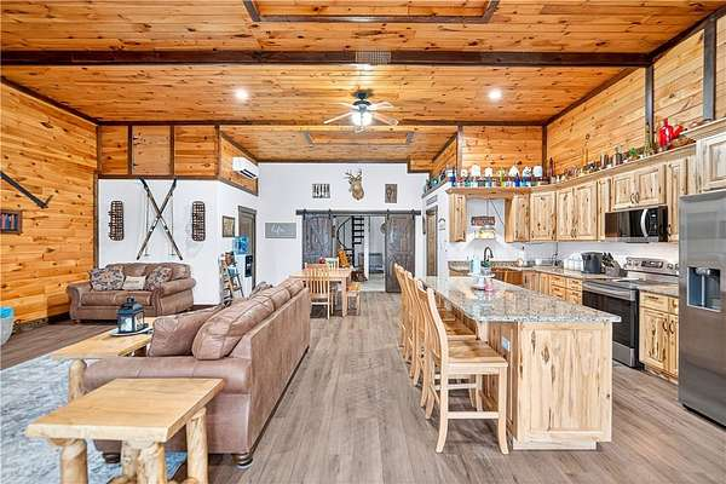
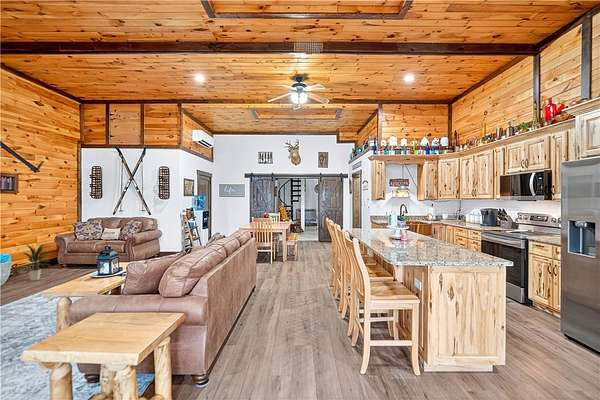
+ indoor plant (36, 261)
